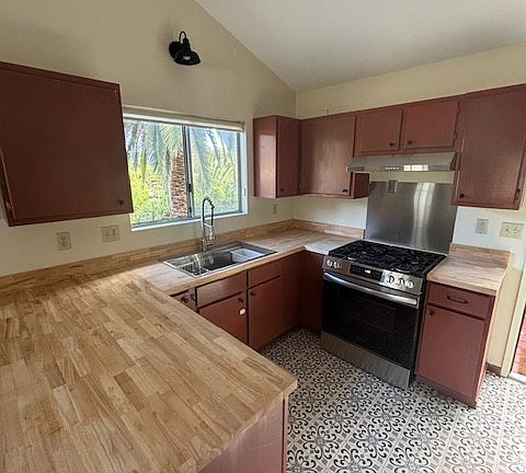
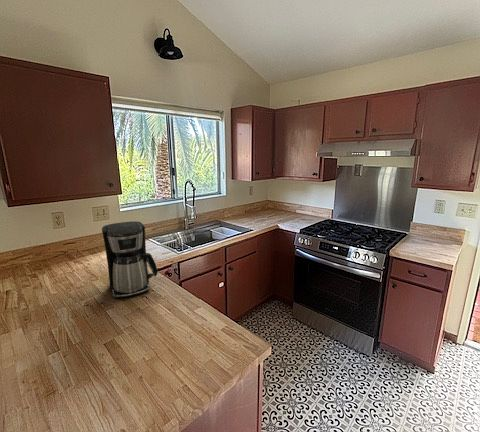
+ coffee maker (131, 254)
